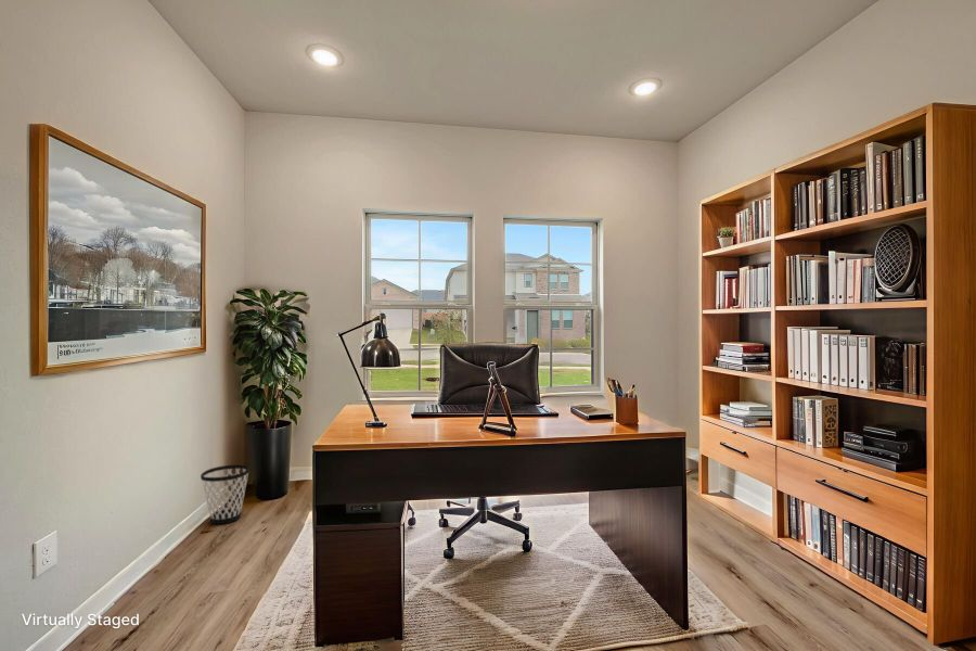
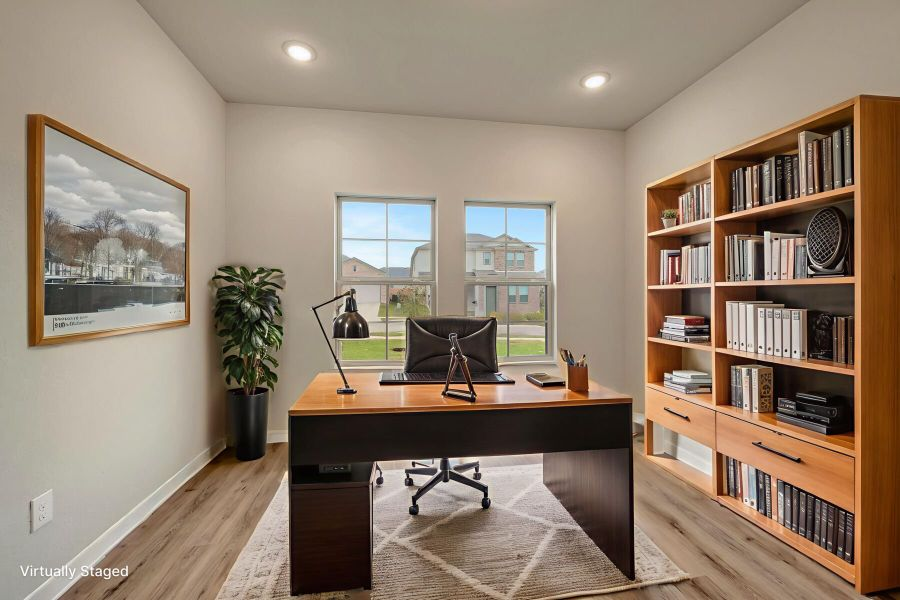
- wastebasket (223, 495)
